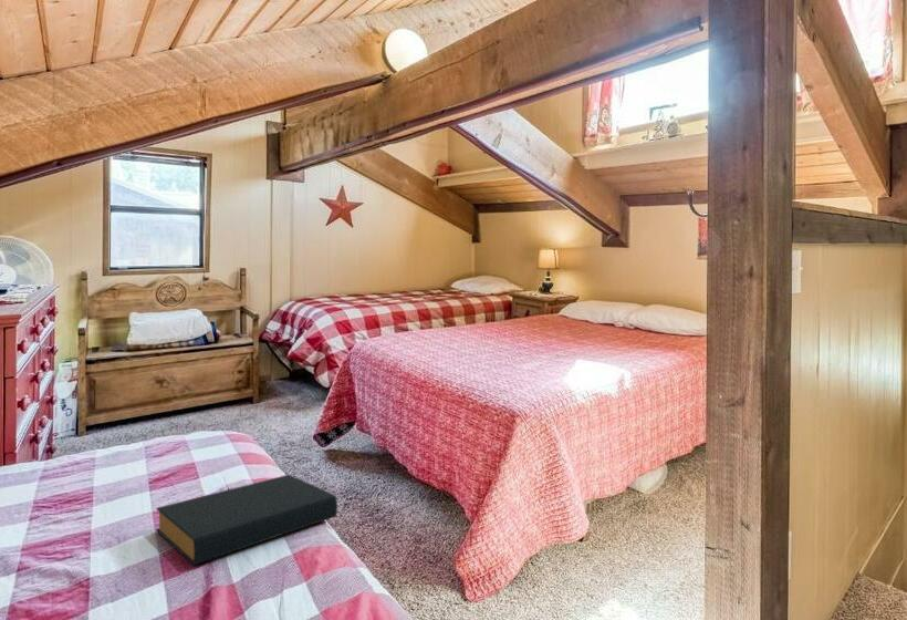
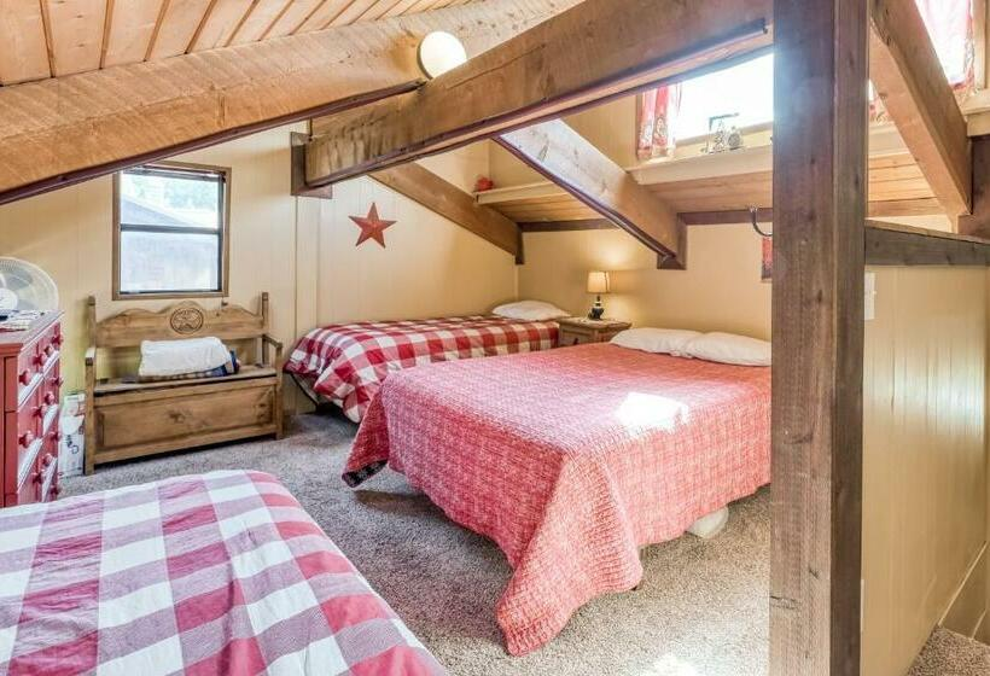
- hardback book (249, 513)
